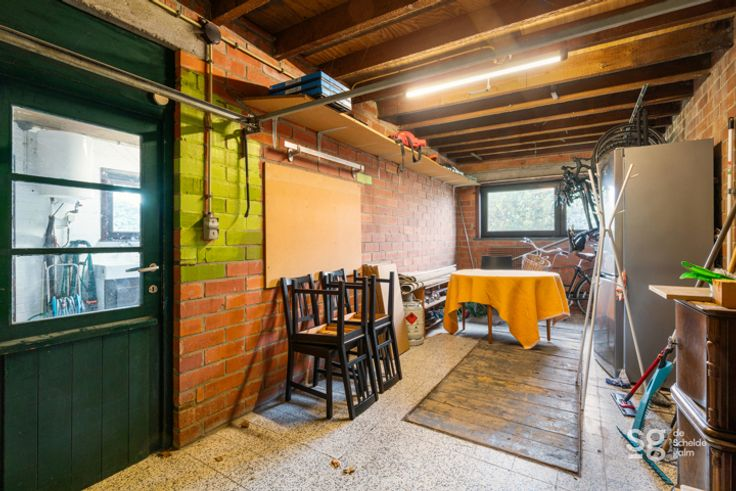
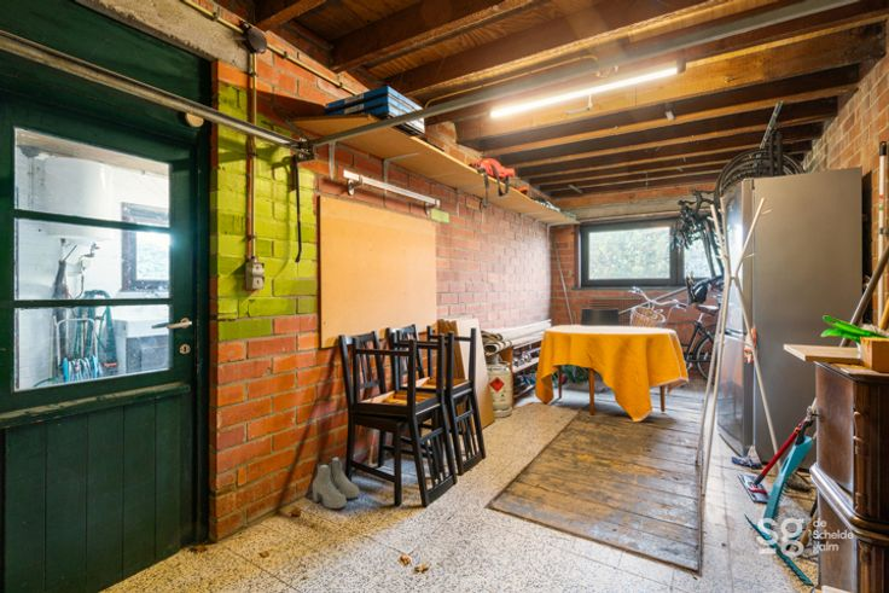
+ boots (335, 479)
